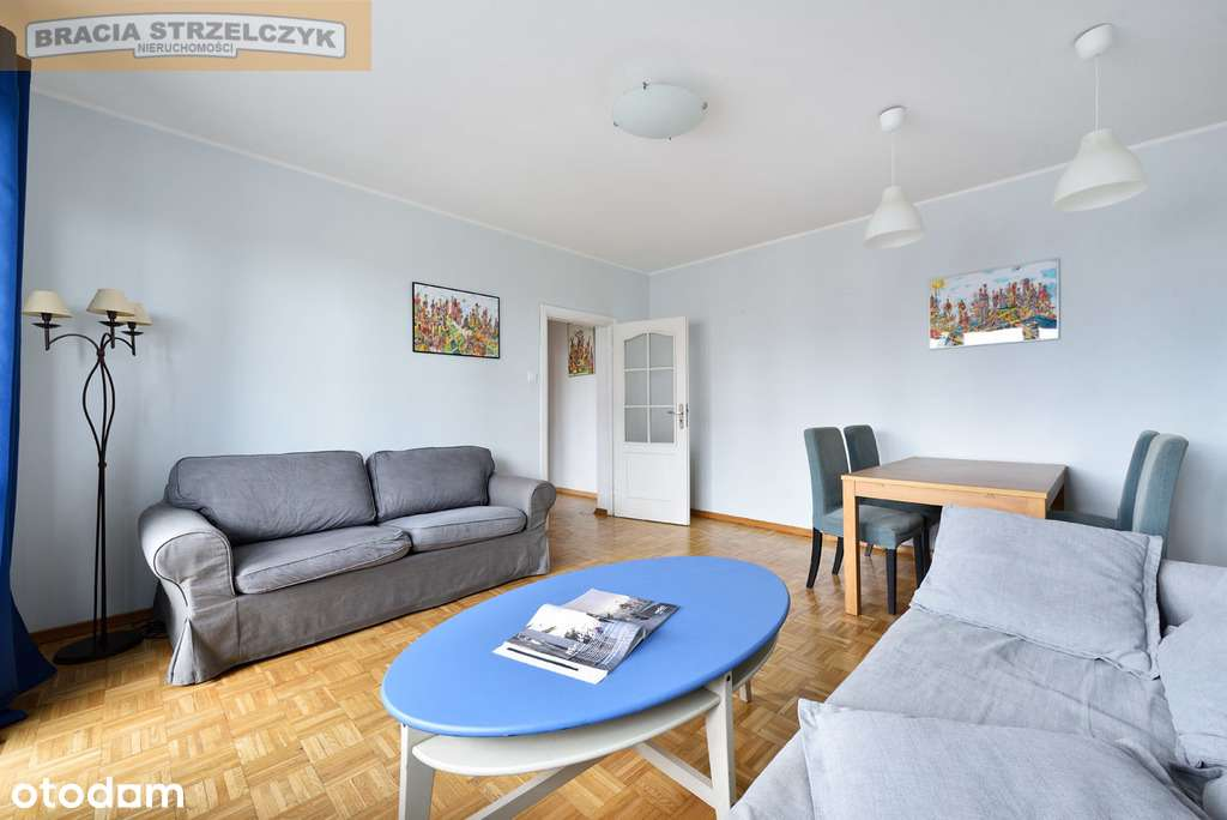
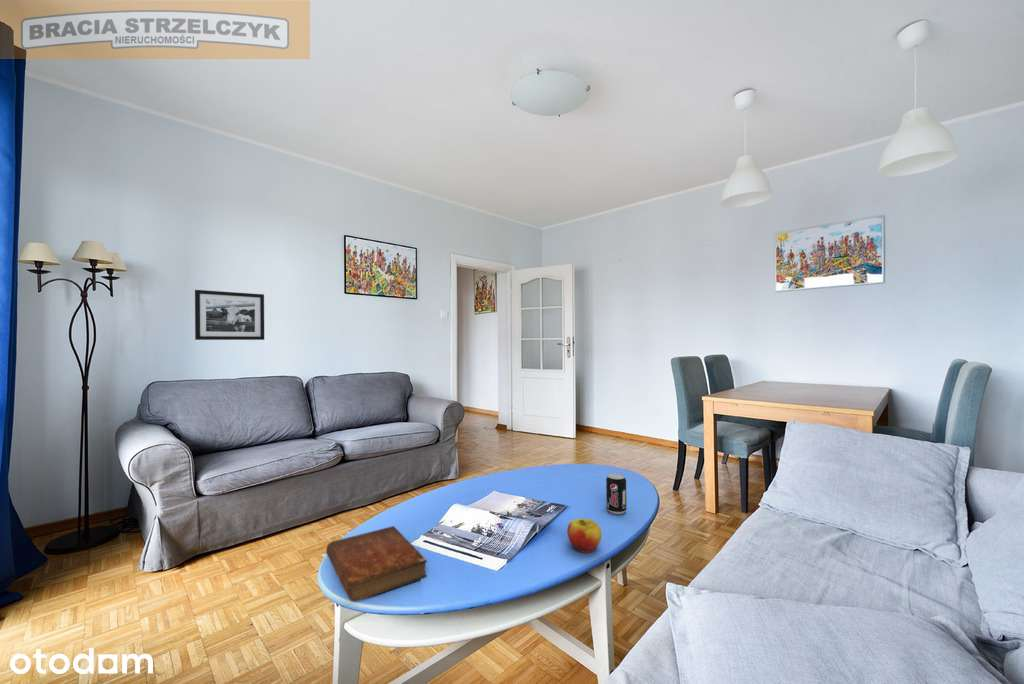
+ apple (584, 534)
+ picture frame (231, 316)
+ bible (374, 559)
+ beverage can (616, 493)
